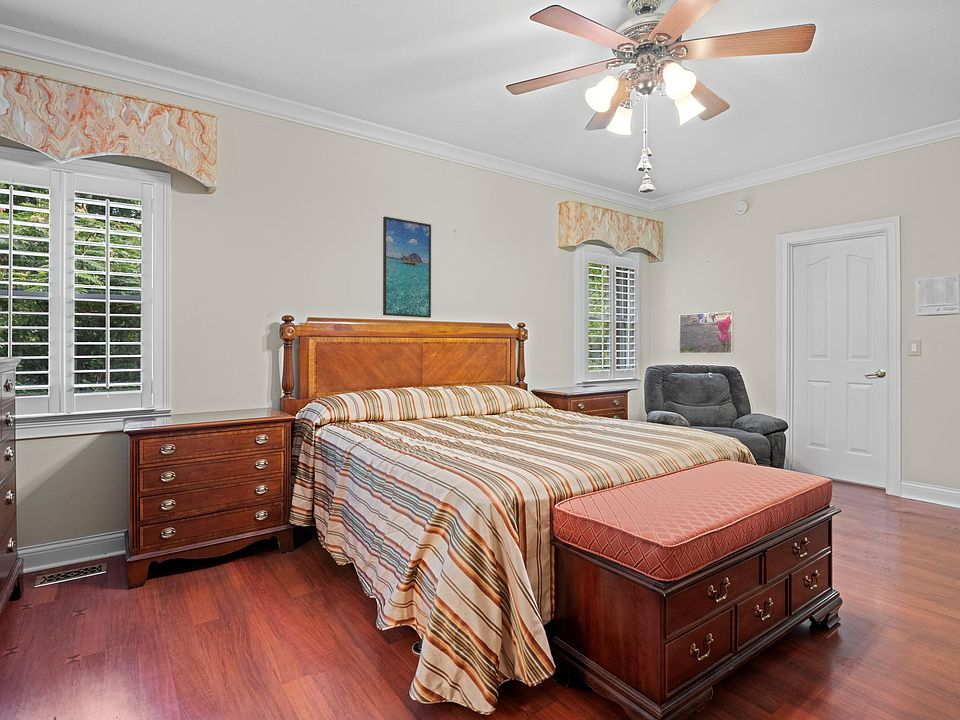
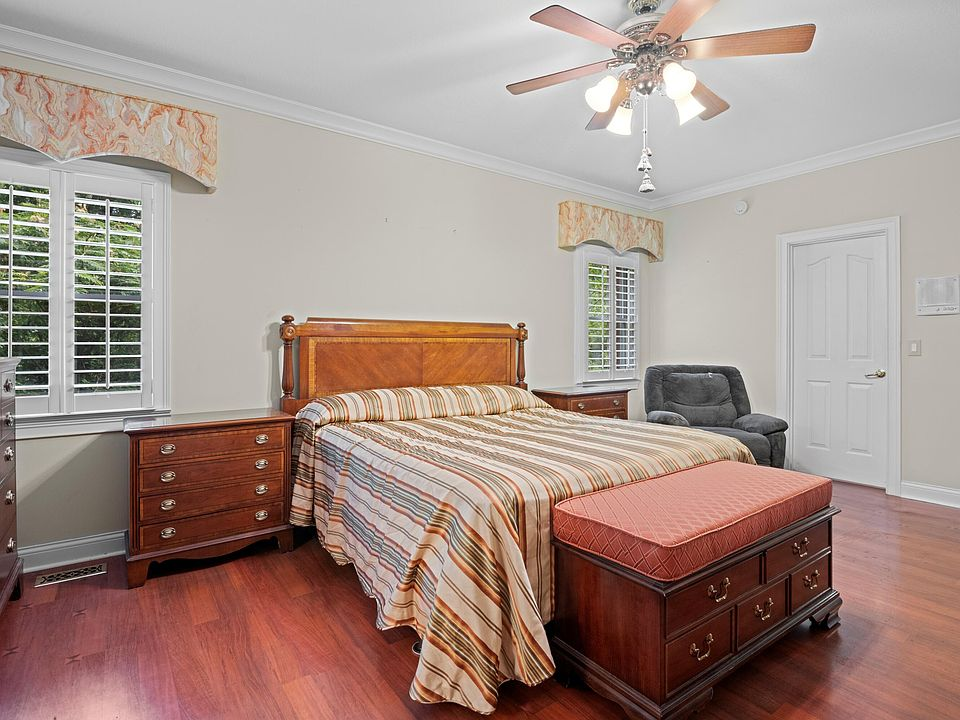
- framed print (705, 333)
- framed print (407, 268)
